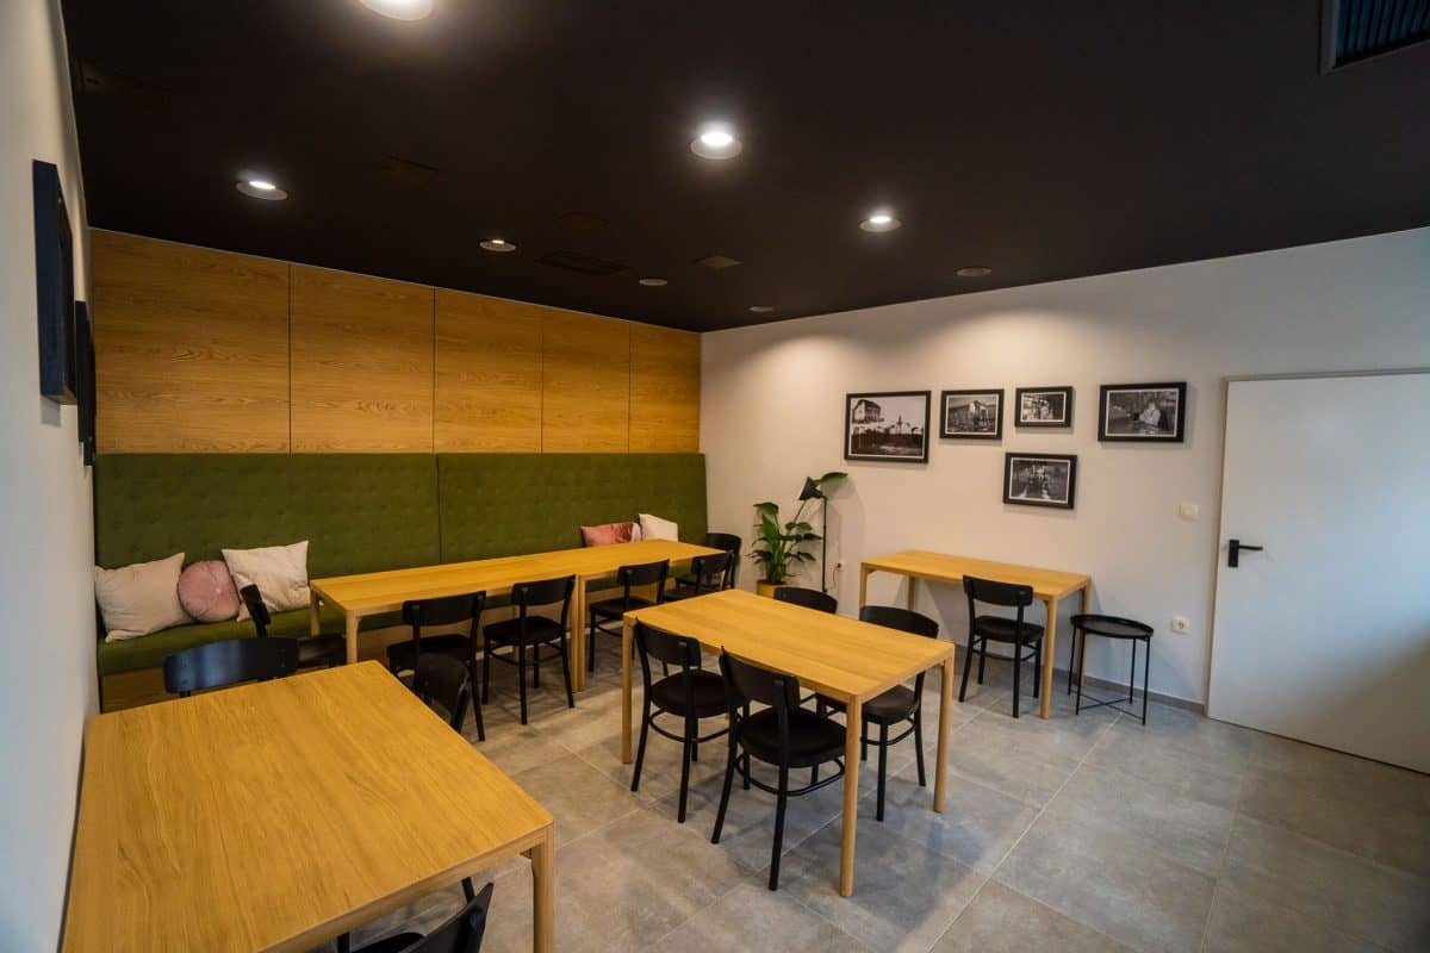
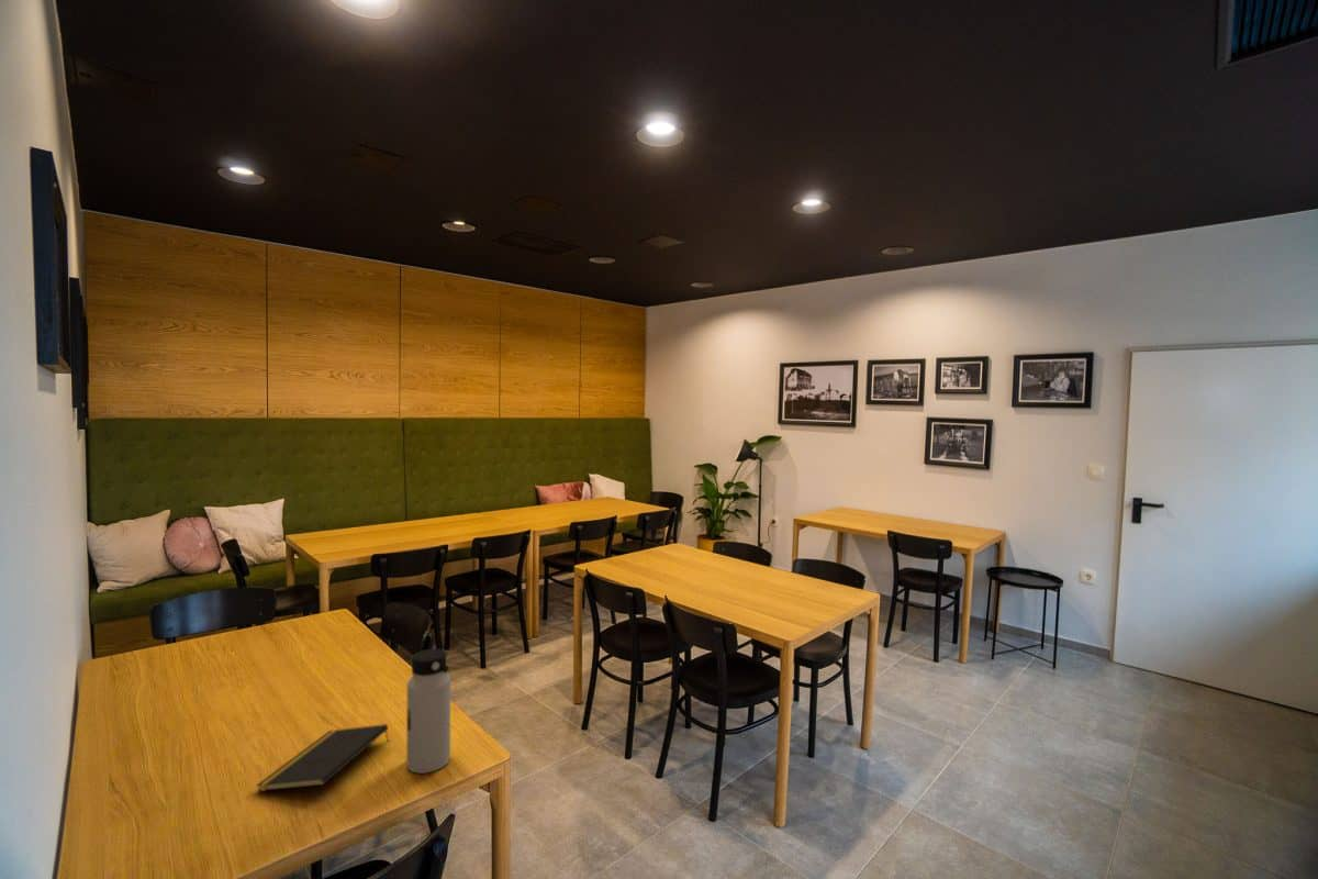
+ water bottle (428, 708)
+ notepad (326, 755)
